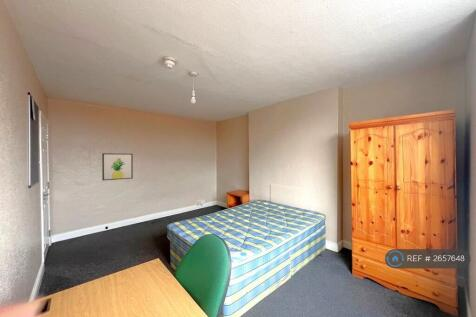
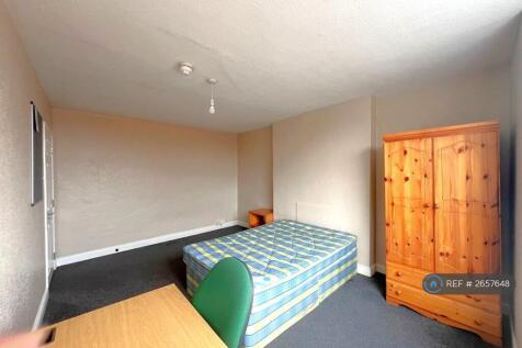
- wall art (118, 166)
